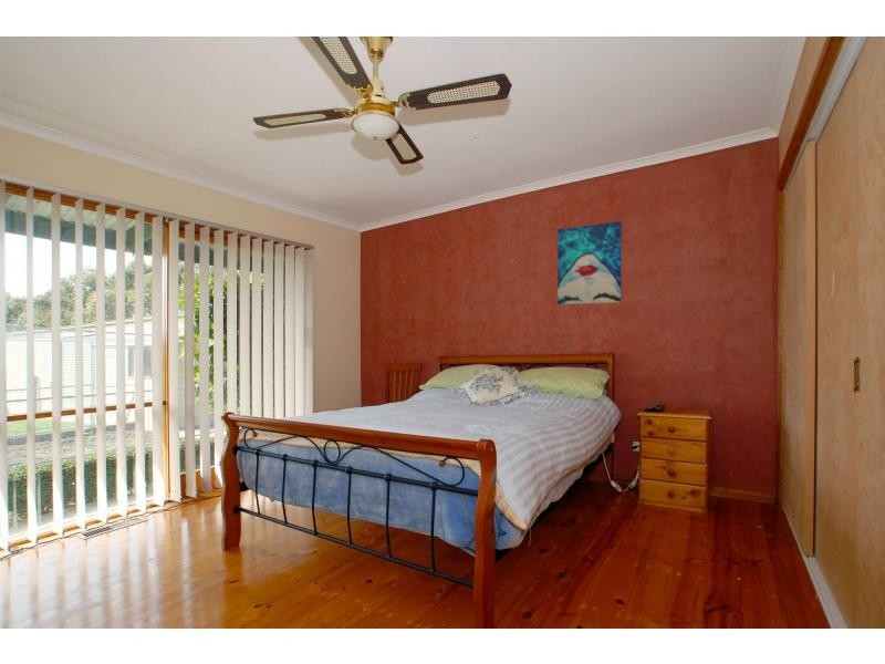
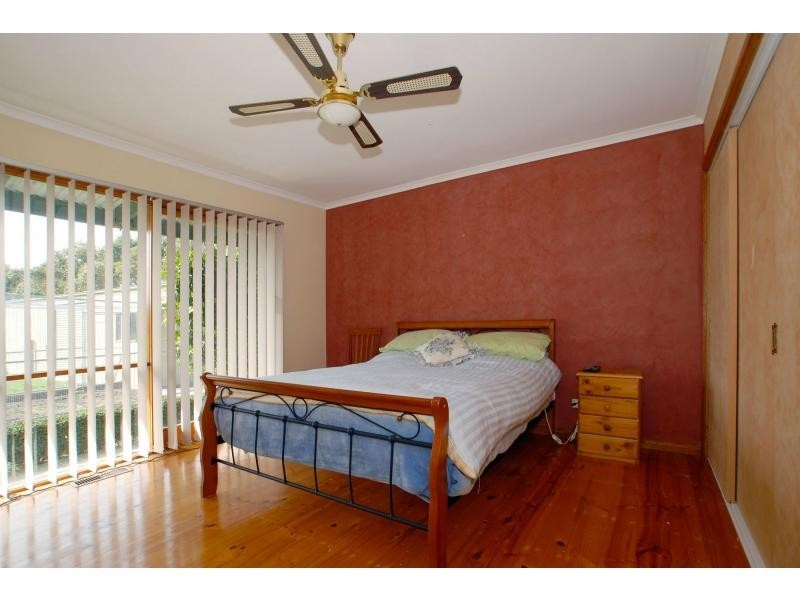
- wall art (587, 264)
